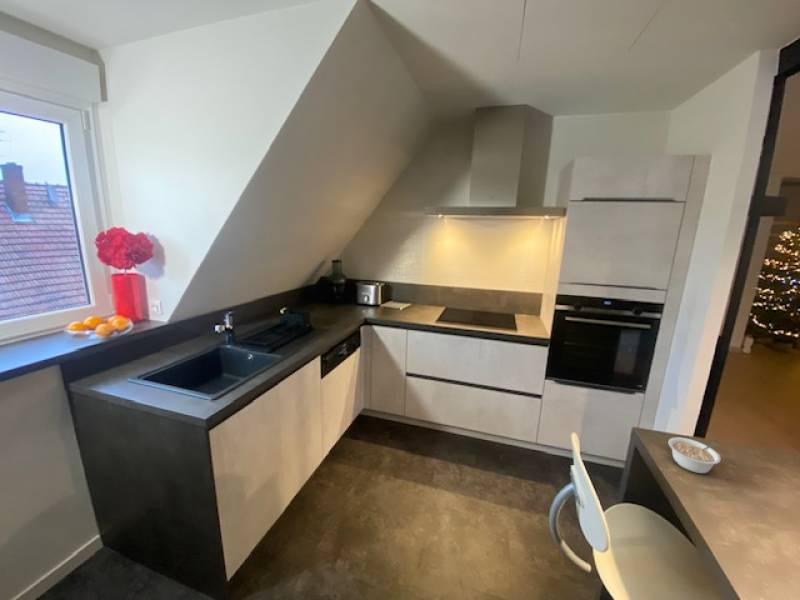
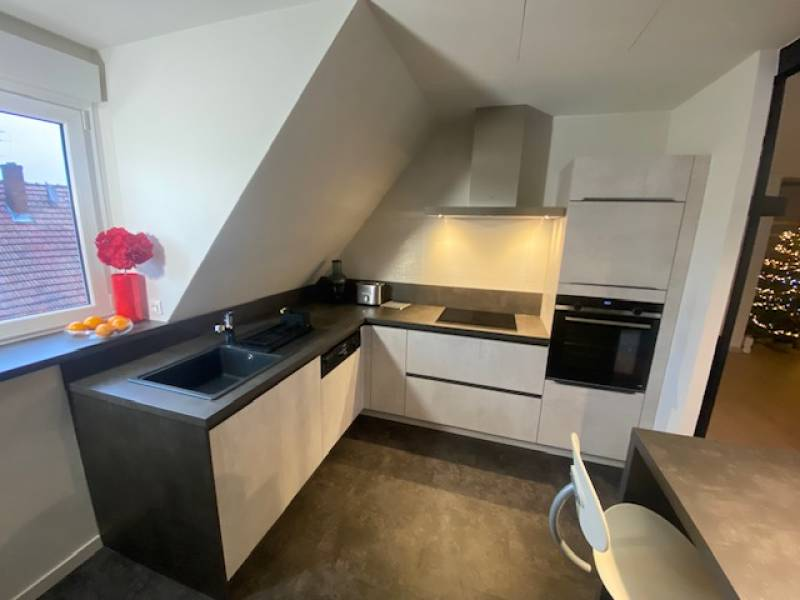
- legume (692, 454)
